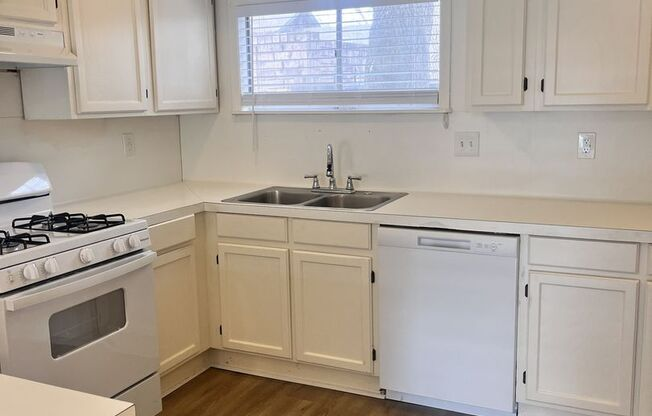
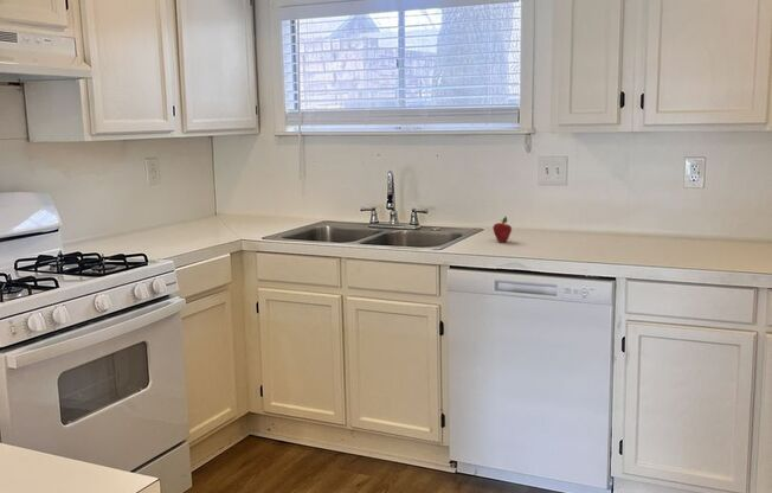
+ fruit (502, 228)
